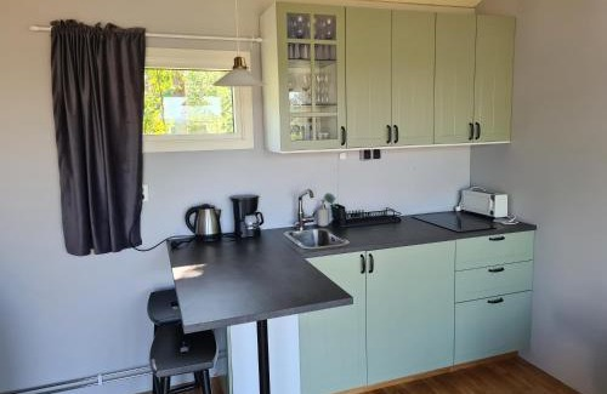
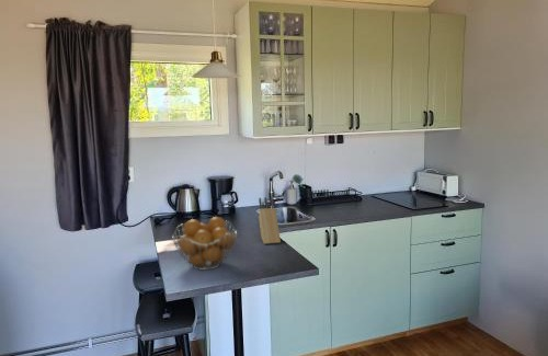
+ knife block (269, 218)
+ fruit basket (205, 242)
